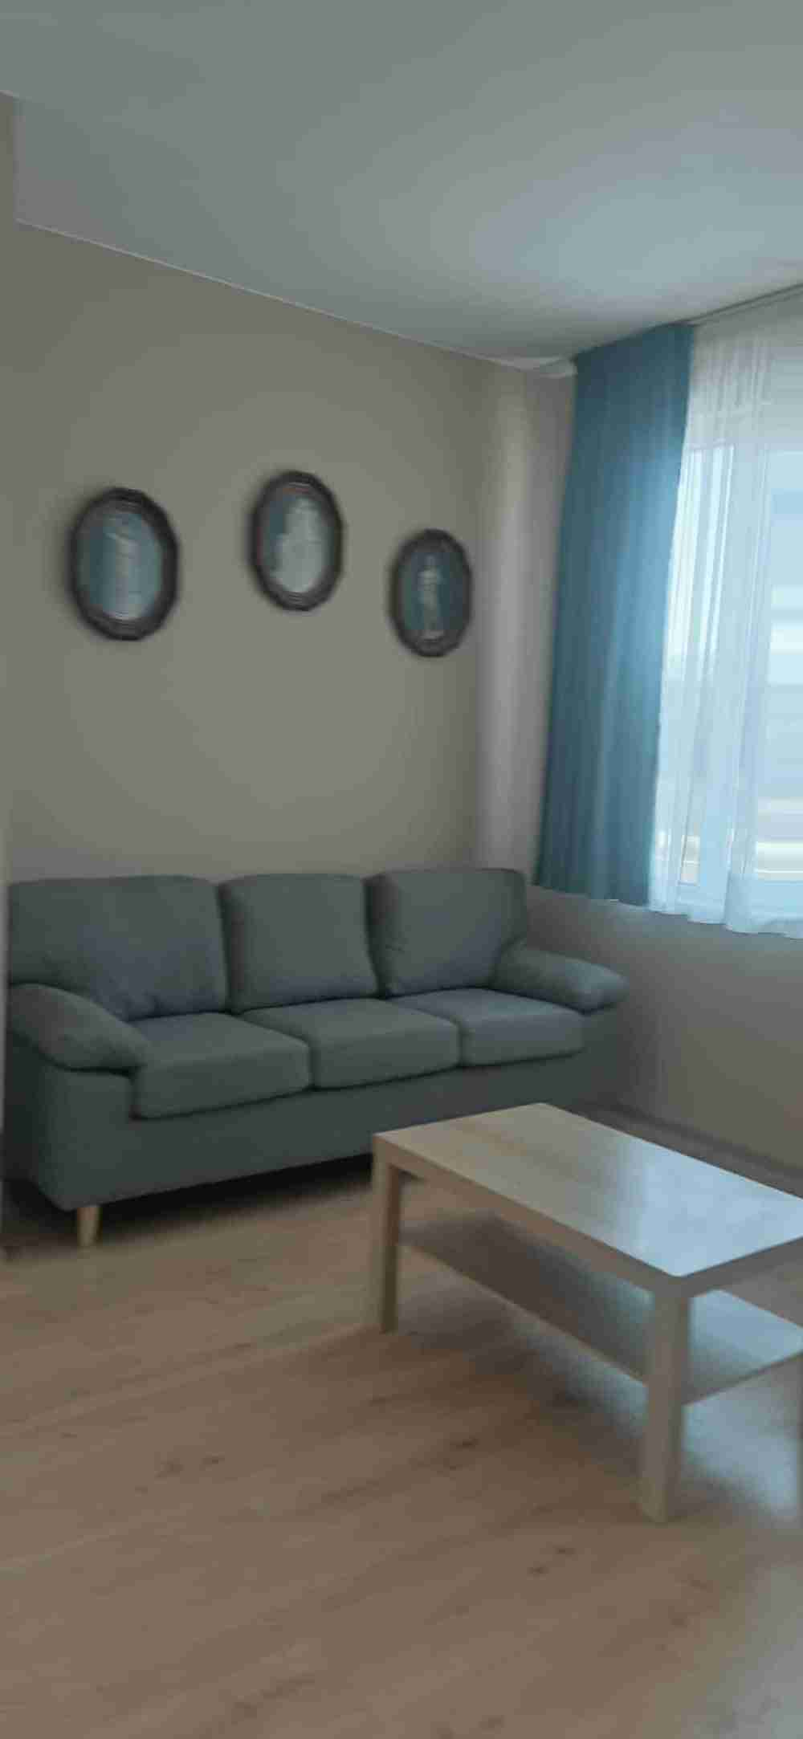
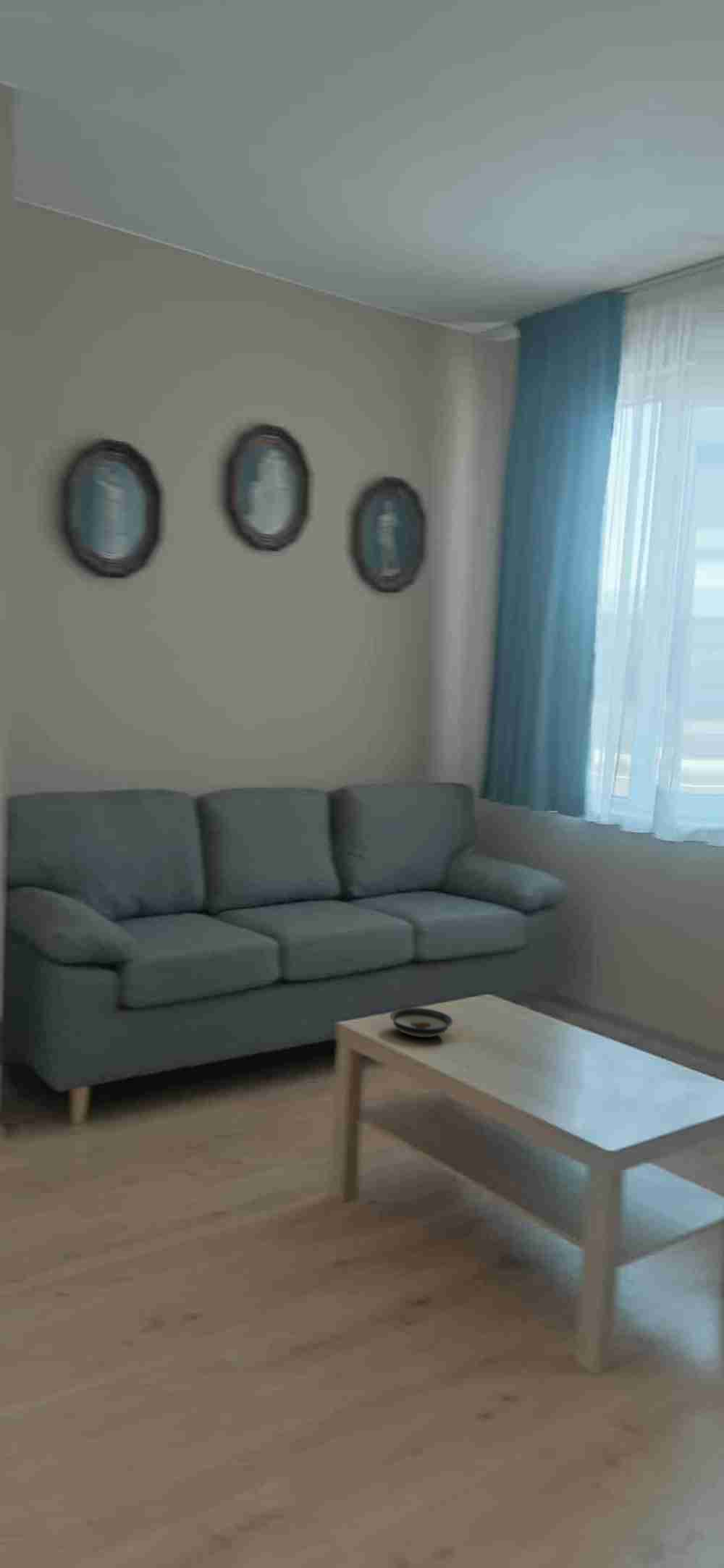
+ saucer (421, 1025)
